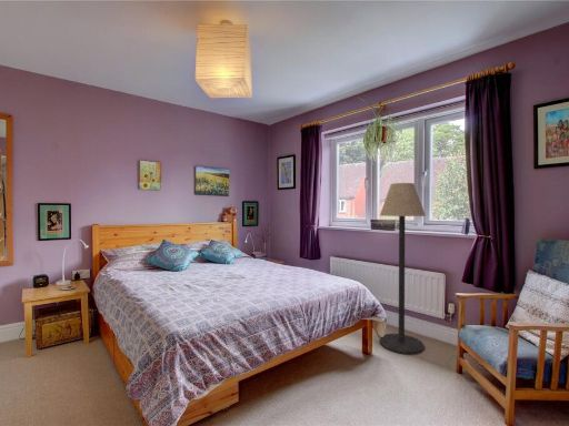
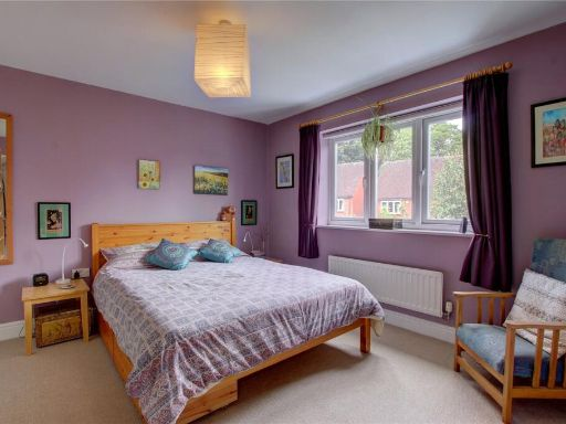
- floor lamp (401, 264)
